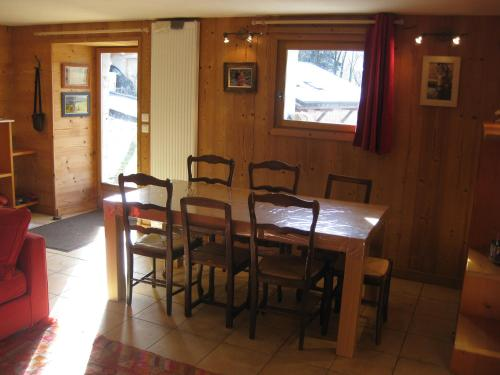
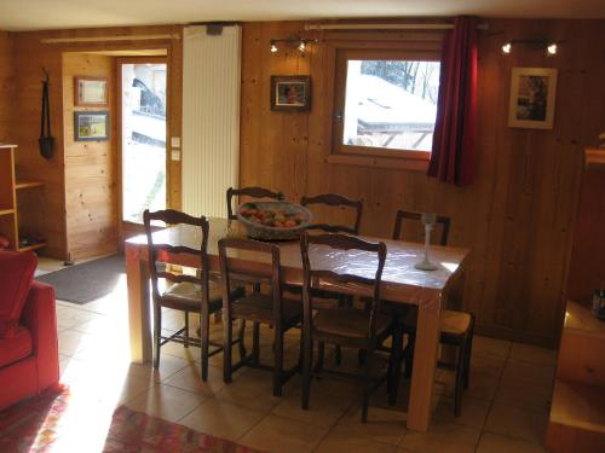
+ candle holder (427, 239)
+ fruit basket (273, 220)
